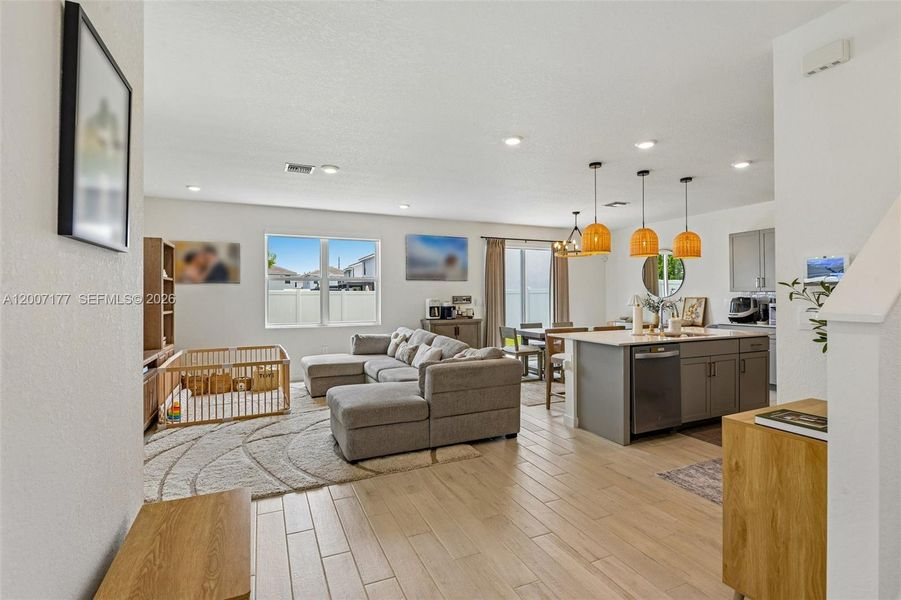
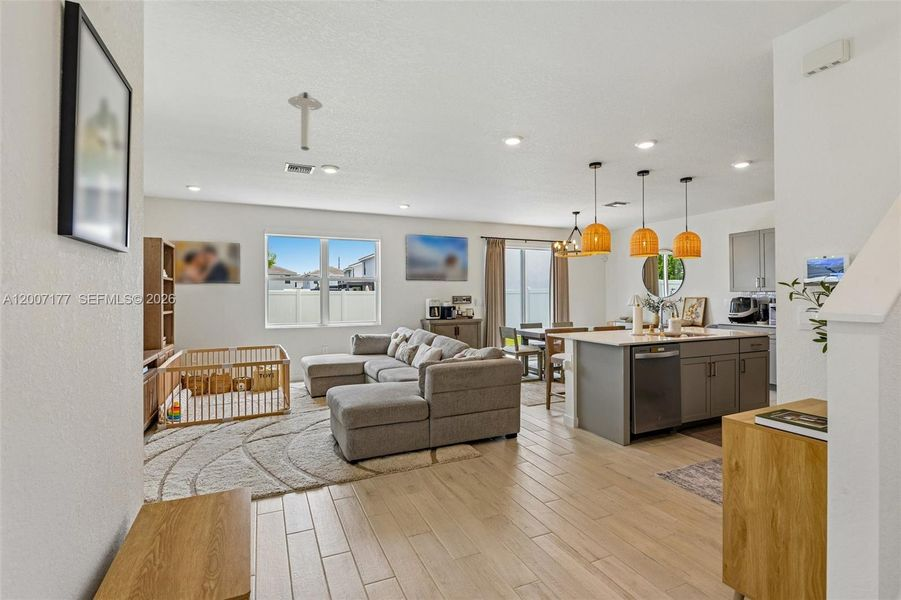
+ ceiling light (305, 121)
